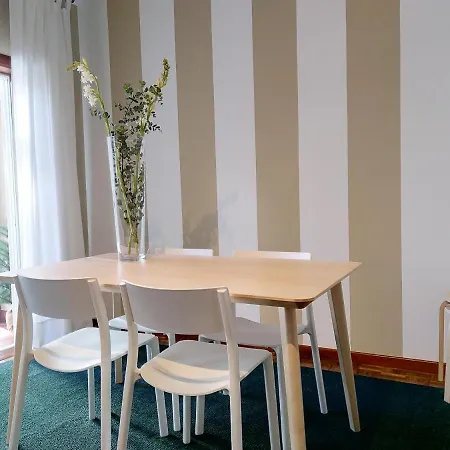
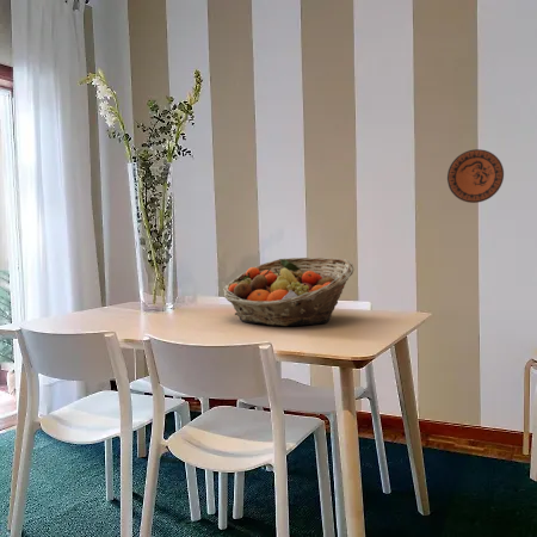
+ decorative plate (475, 175)
+ fruit basket (286, 289)
